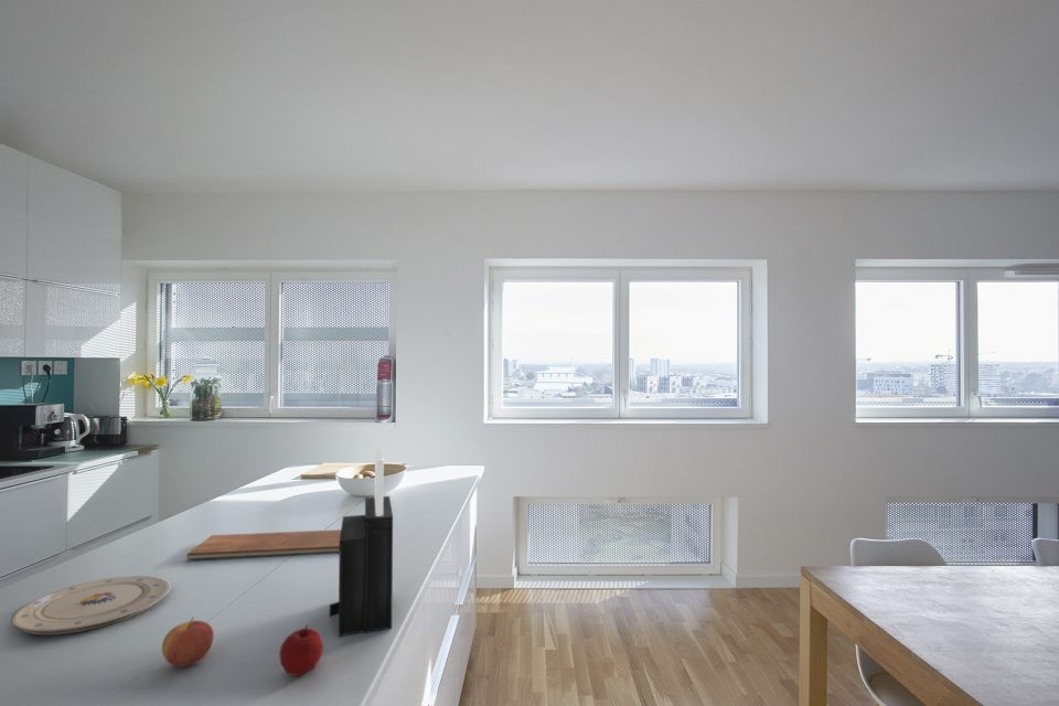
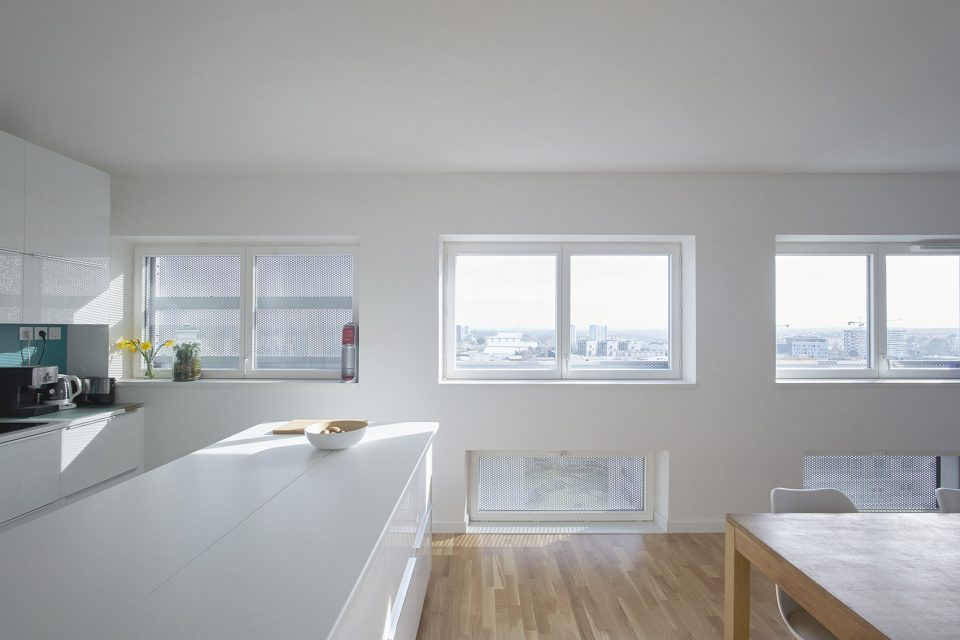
- apple (188, 640)
- knife block (361, 534)
- plate (96, 603)
- chopping board (289, 543)
- apple (301, 648)
